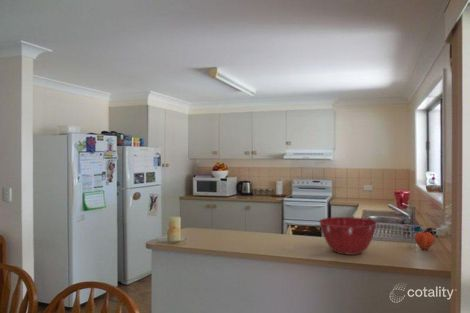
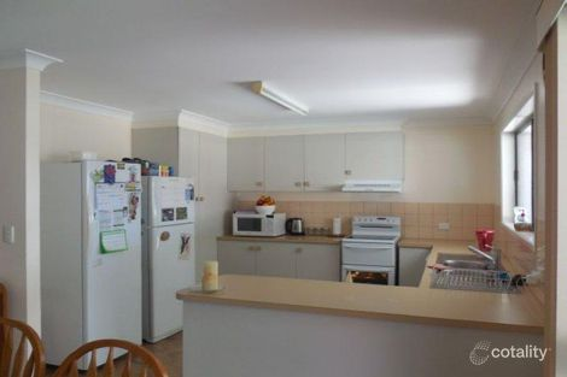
- mixing bowl (347, 236)
- fruit (424, 239)
